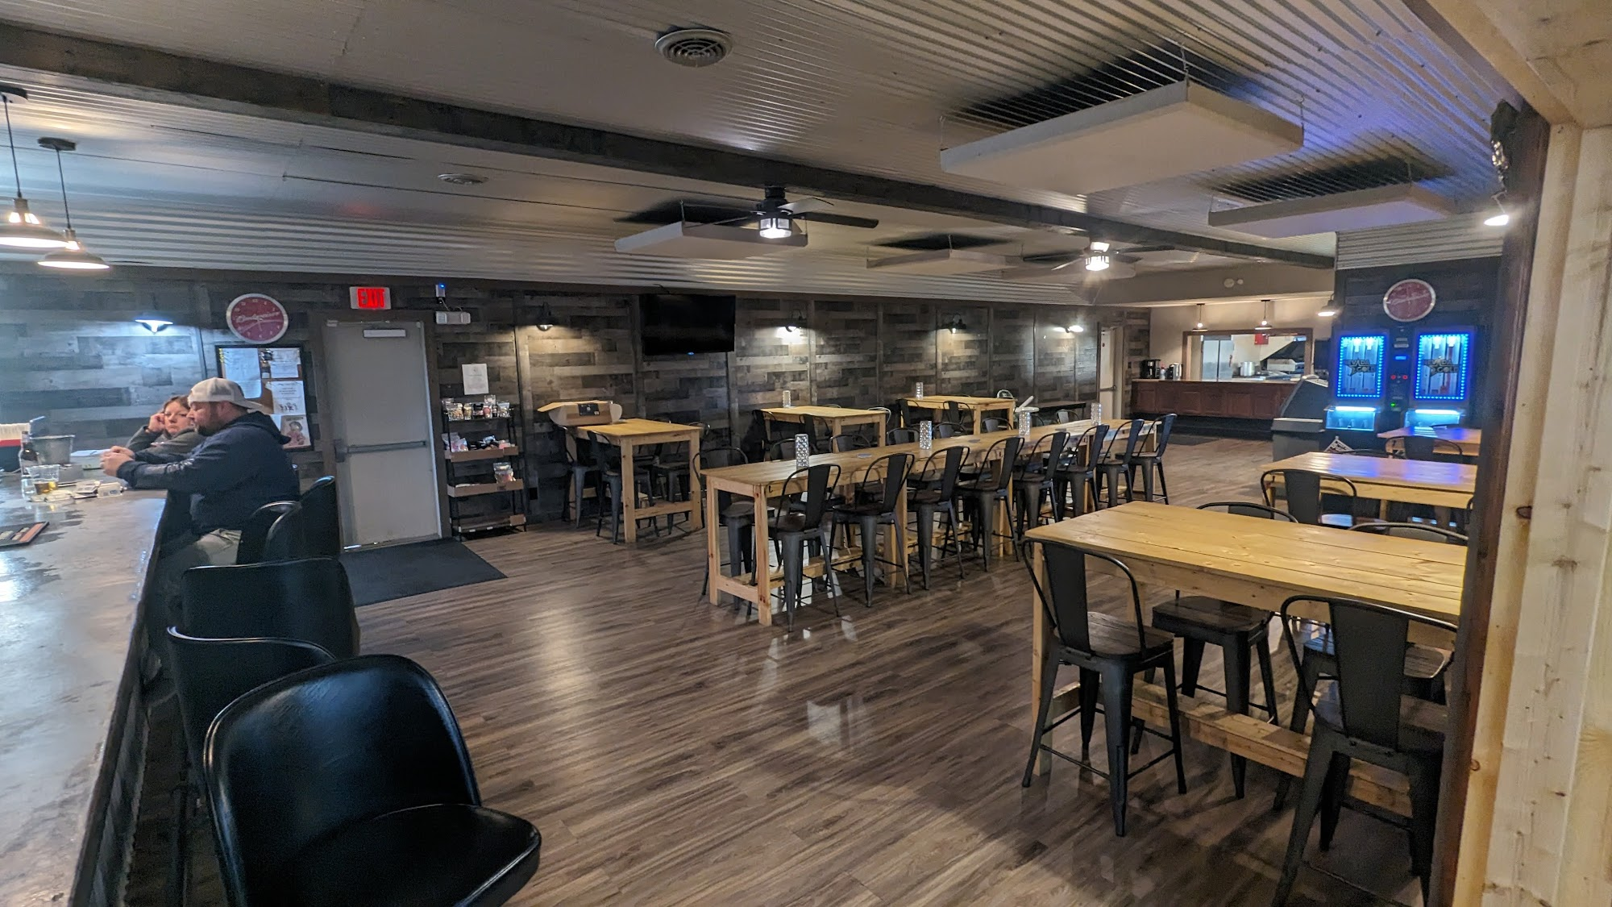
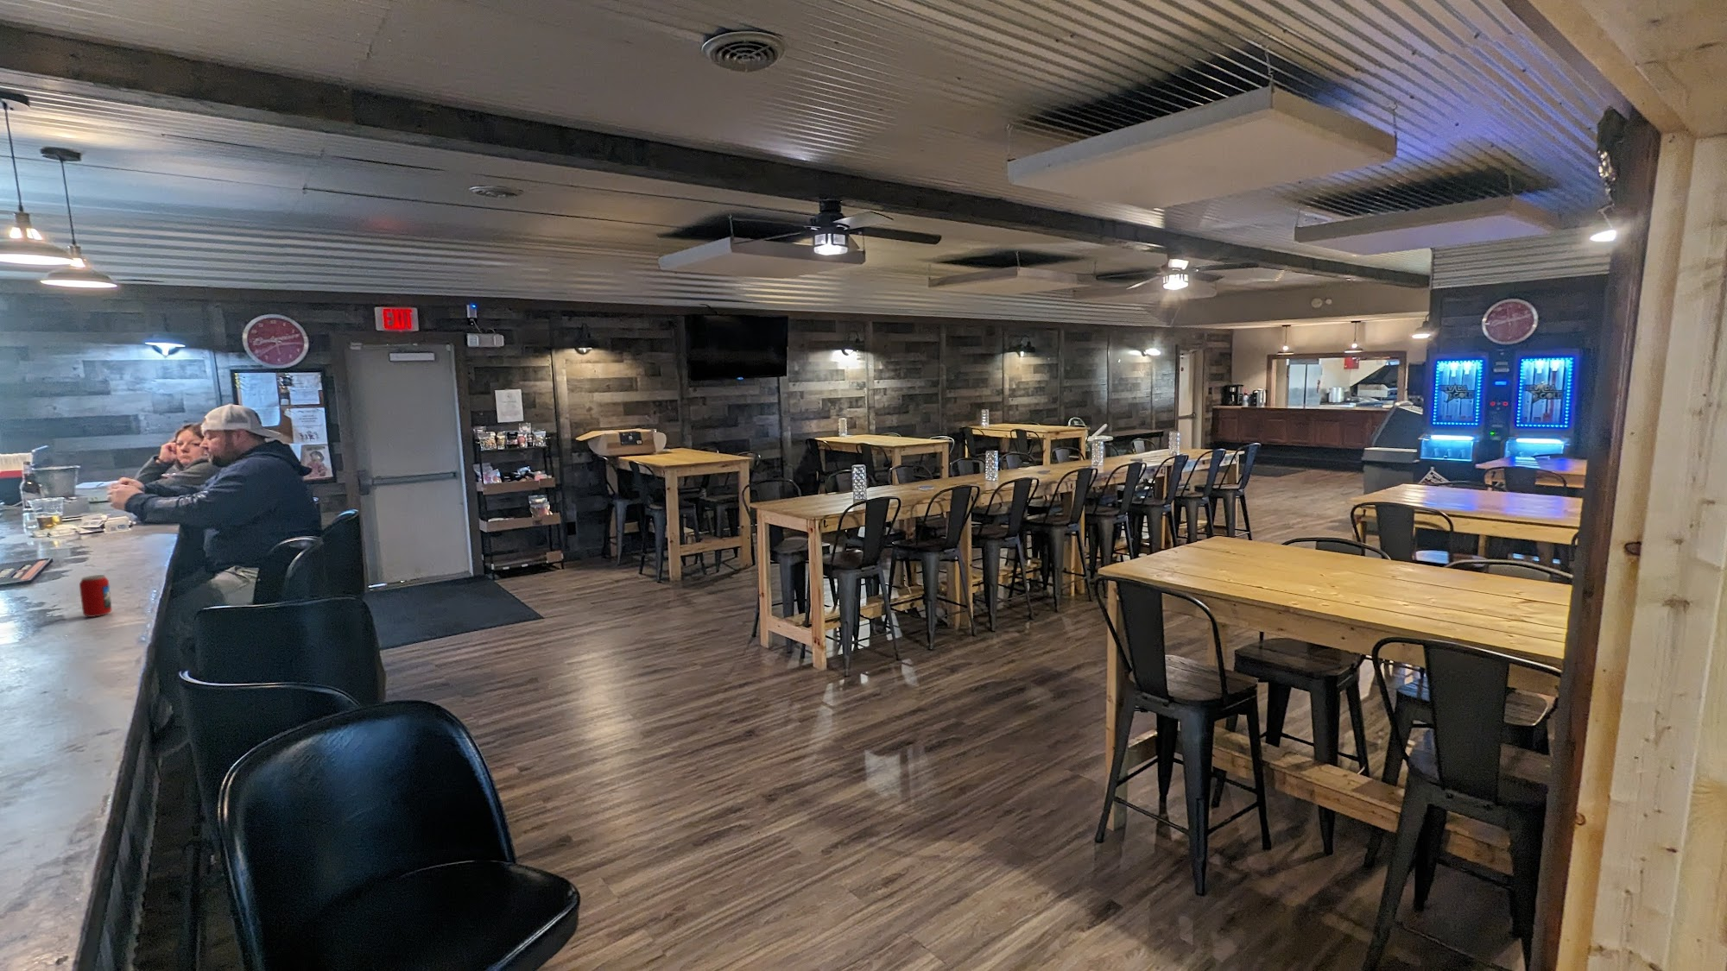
+ beverage can (95, 595)
